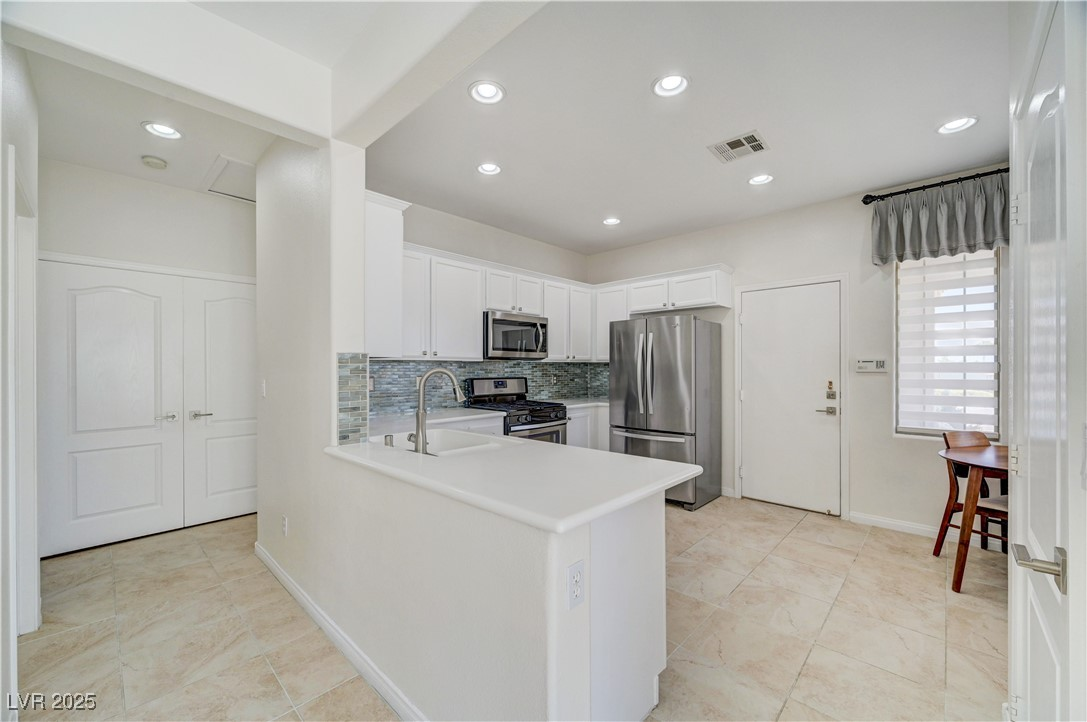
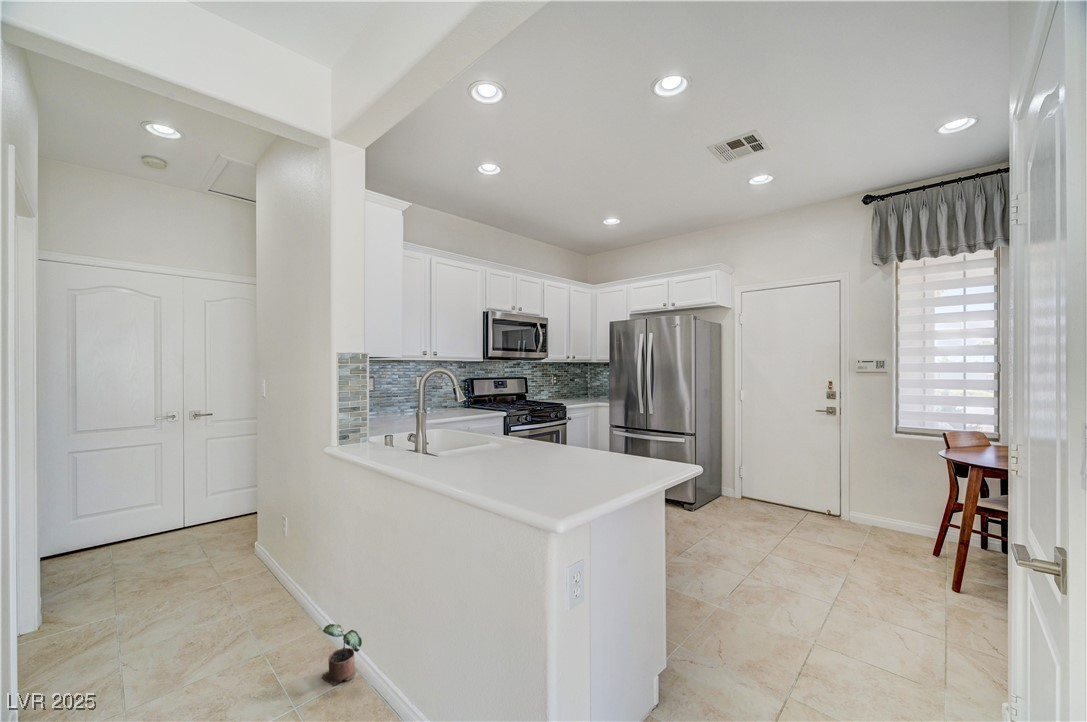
+ potted plant (341, 650)
